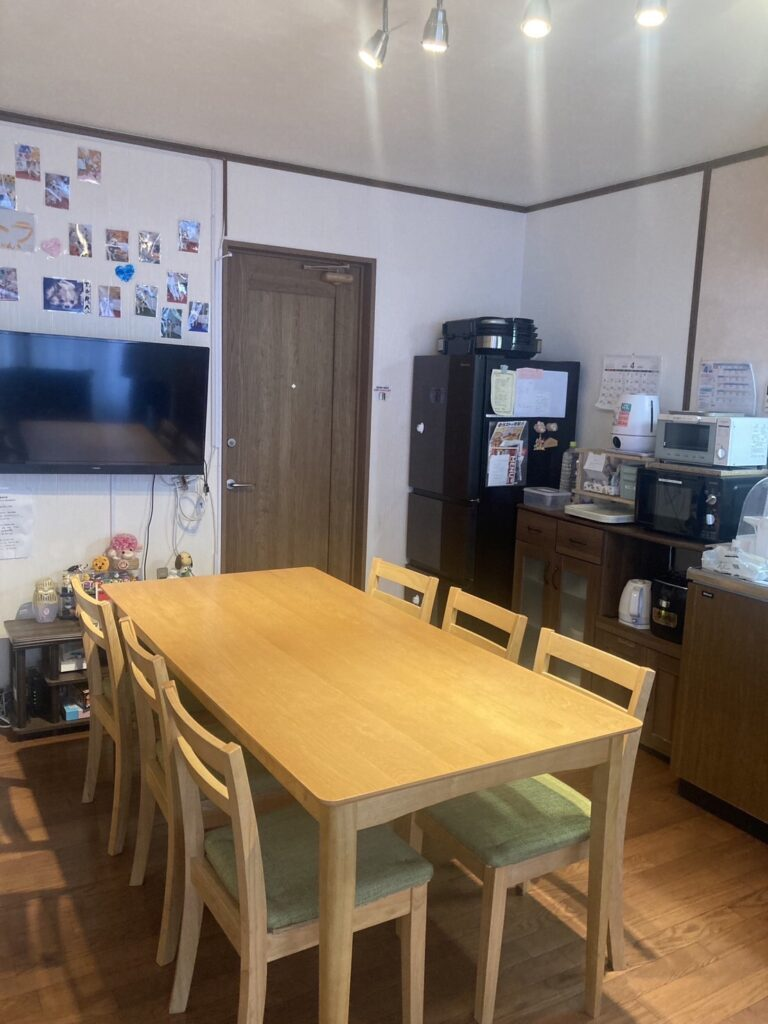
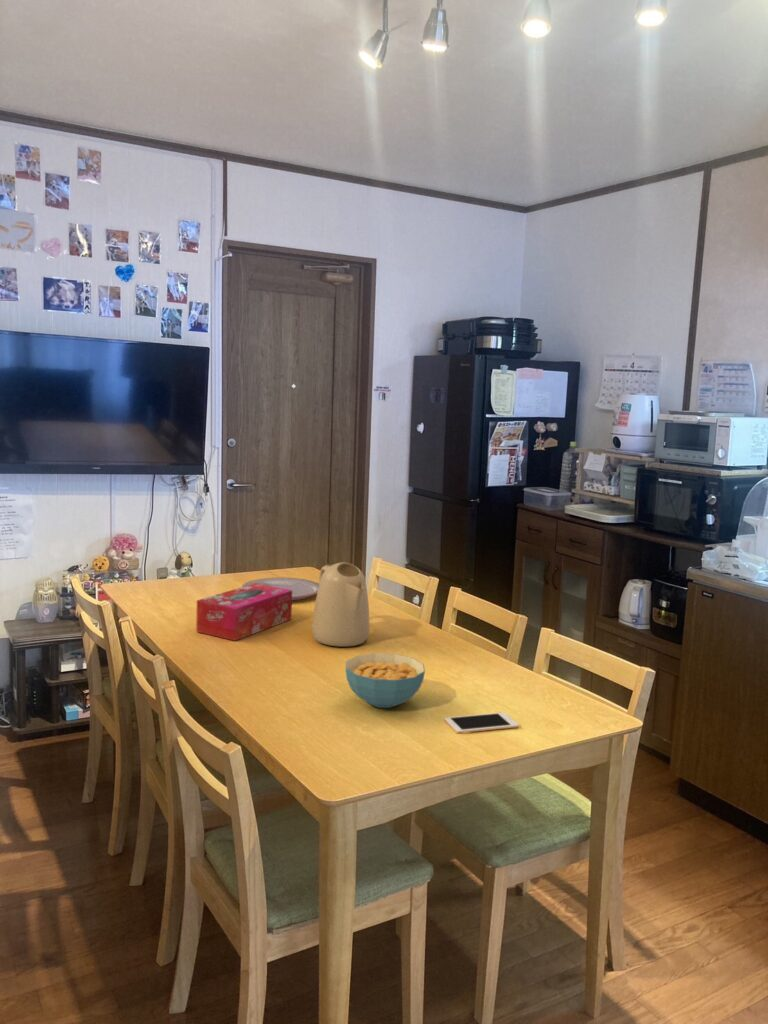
+ cereal bowl (384, 684)
+ plate (284, 588)
+ tissue box (245, 610)
+ kettle (339, 600)
+ cell phone (481, 722)
